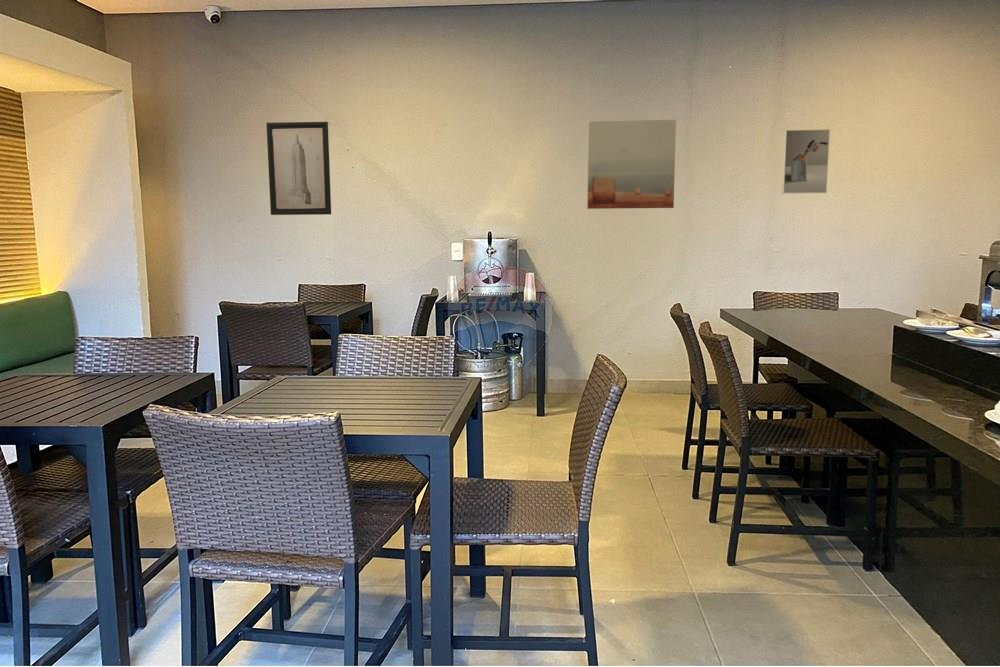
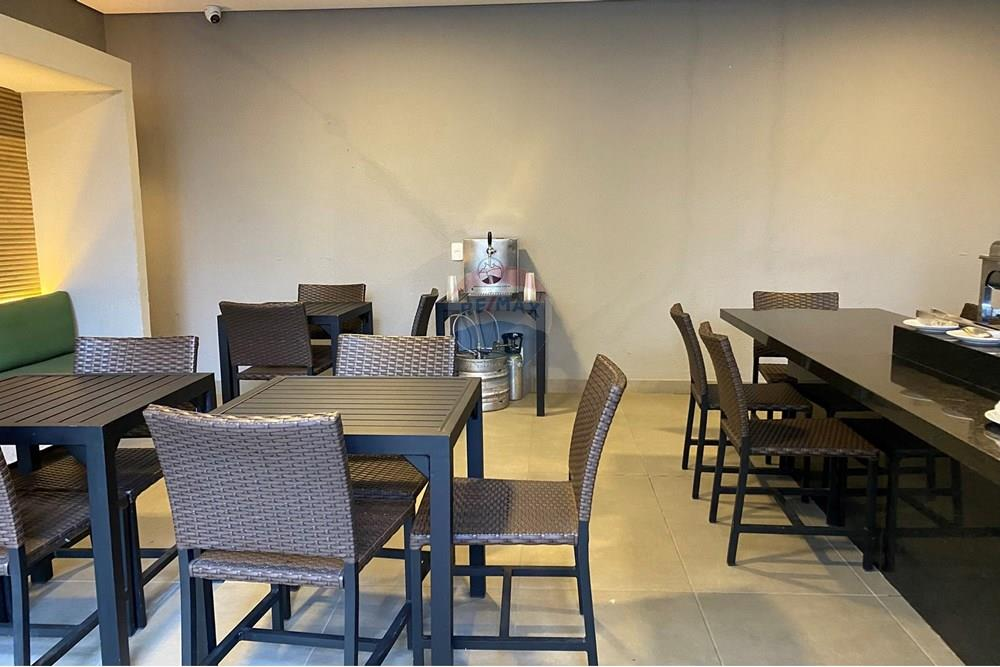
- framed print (805, 161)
- wall art (299, 168)
- wall art (630, 164)
